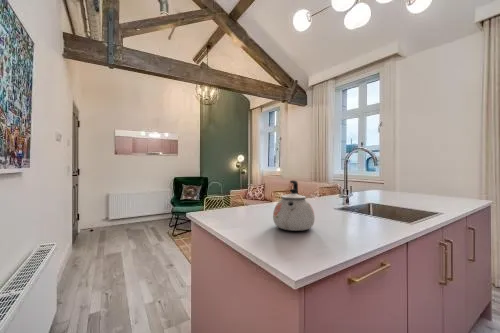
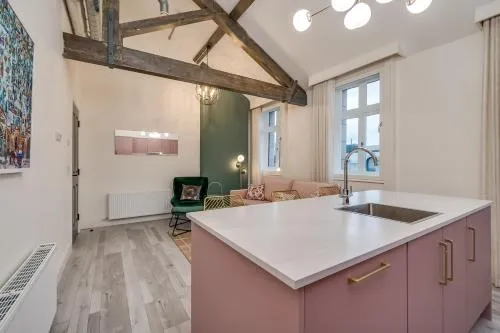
- kettle (293, 204)
